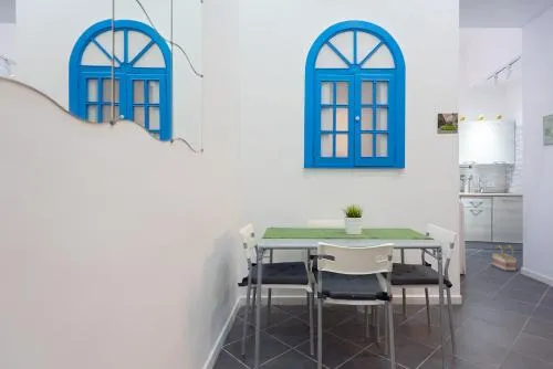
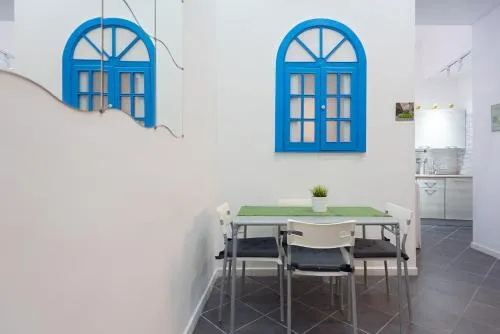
- basket (503, 256)
